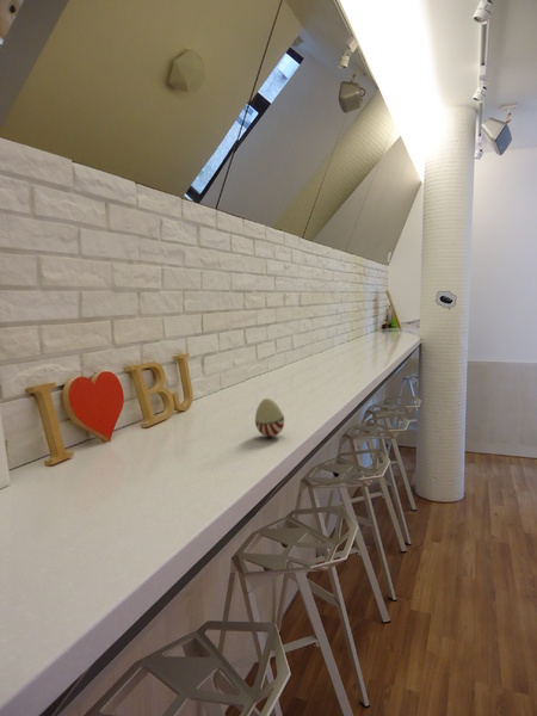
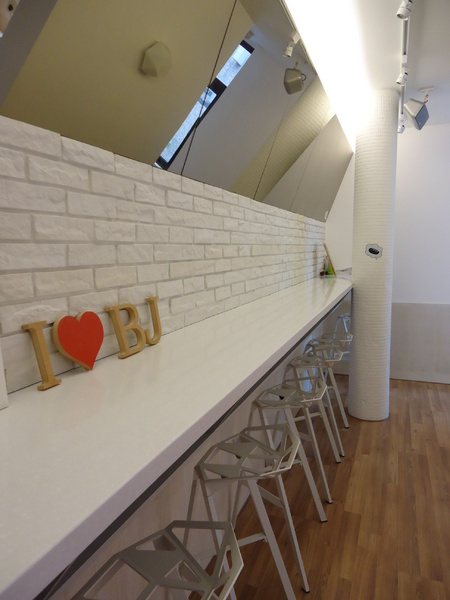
- decorative egg (268, 416)
